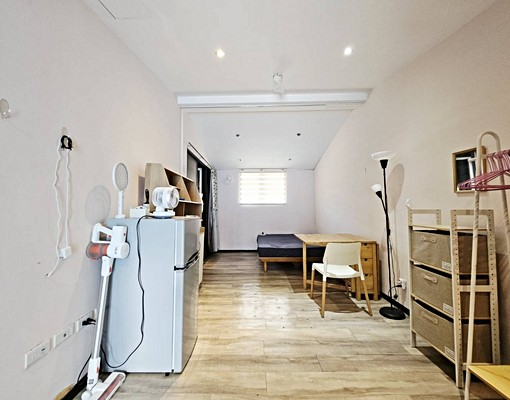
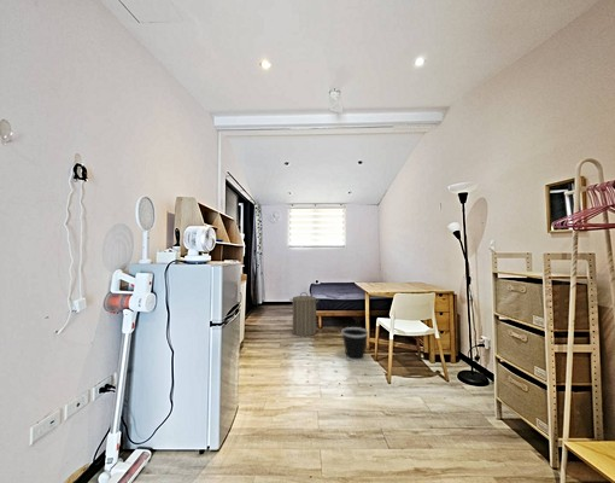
+ laundry hamper (304, 312)
+ wastebasket (355, 344)
